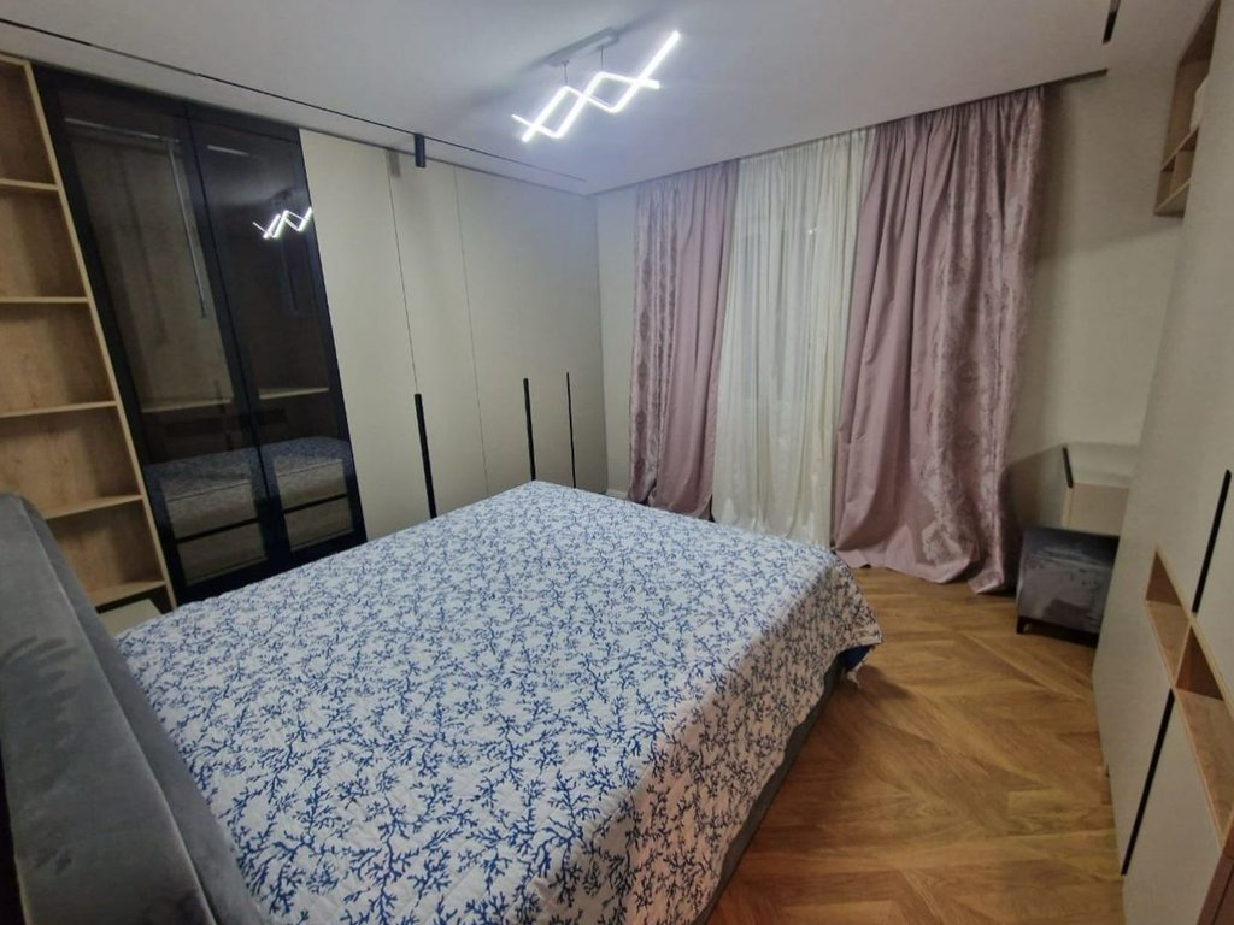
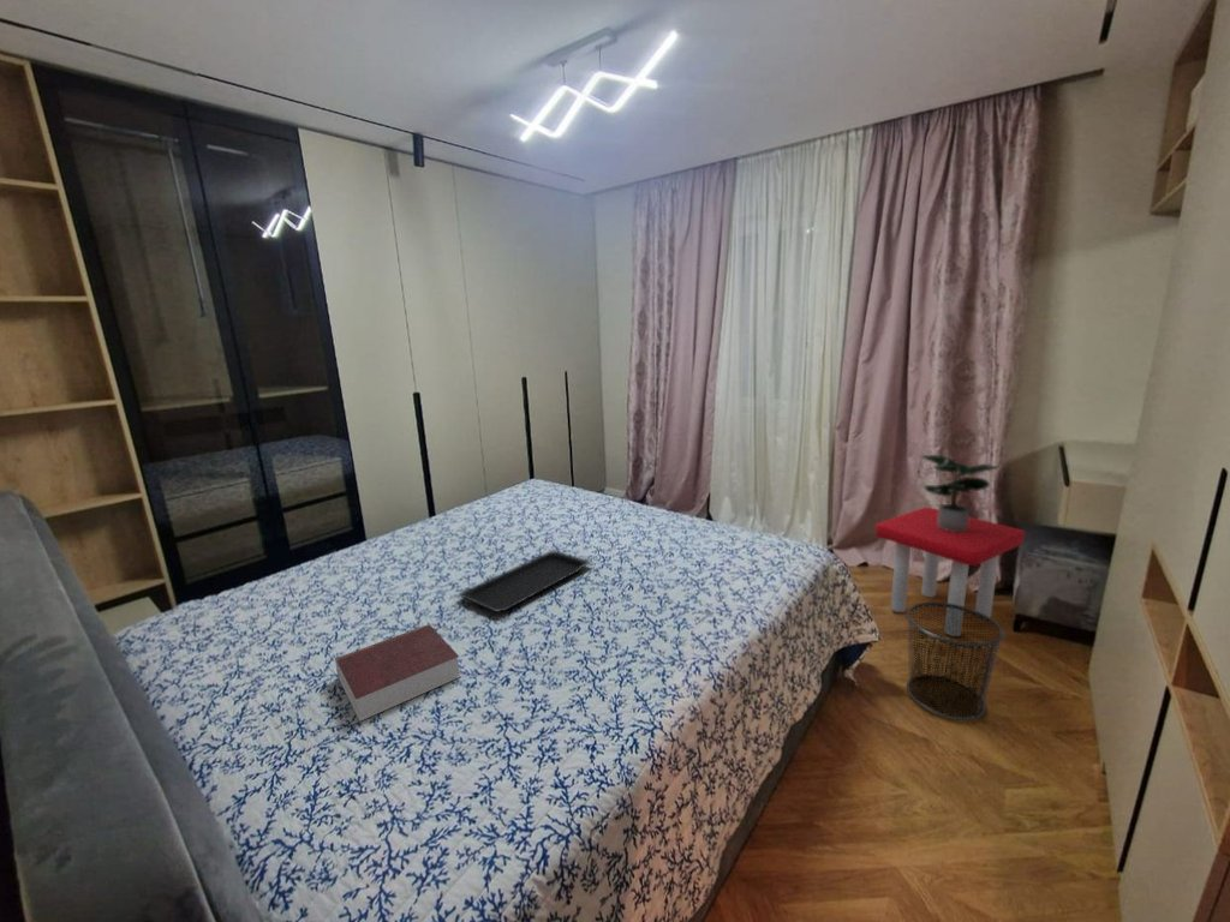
+ potted plant (953, 490)
+ stool (937, 570)
+ book (398, 666)
+ waste bin (949, 659)
+ serving tray (529, 580)
